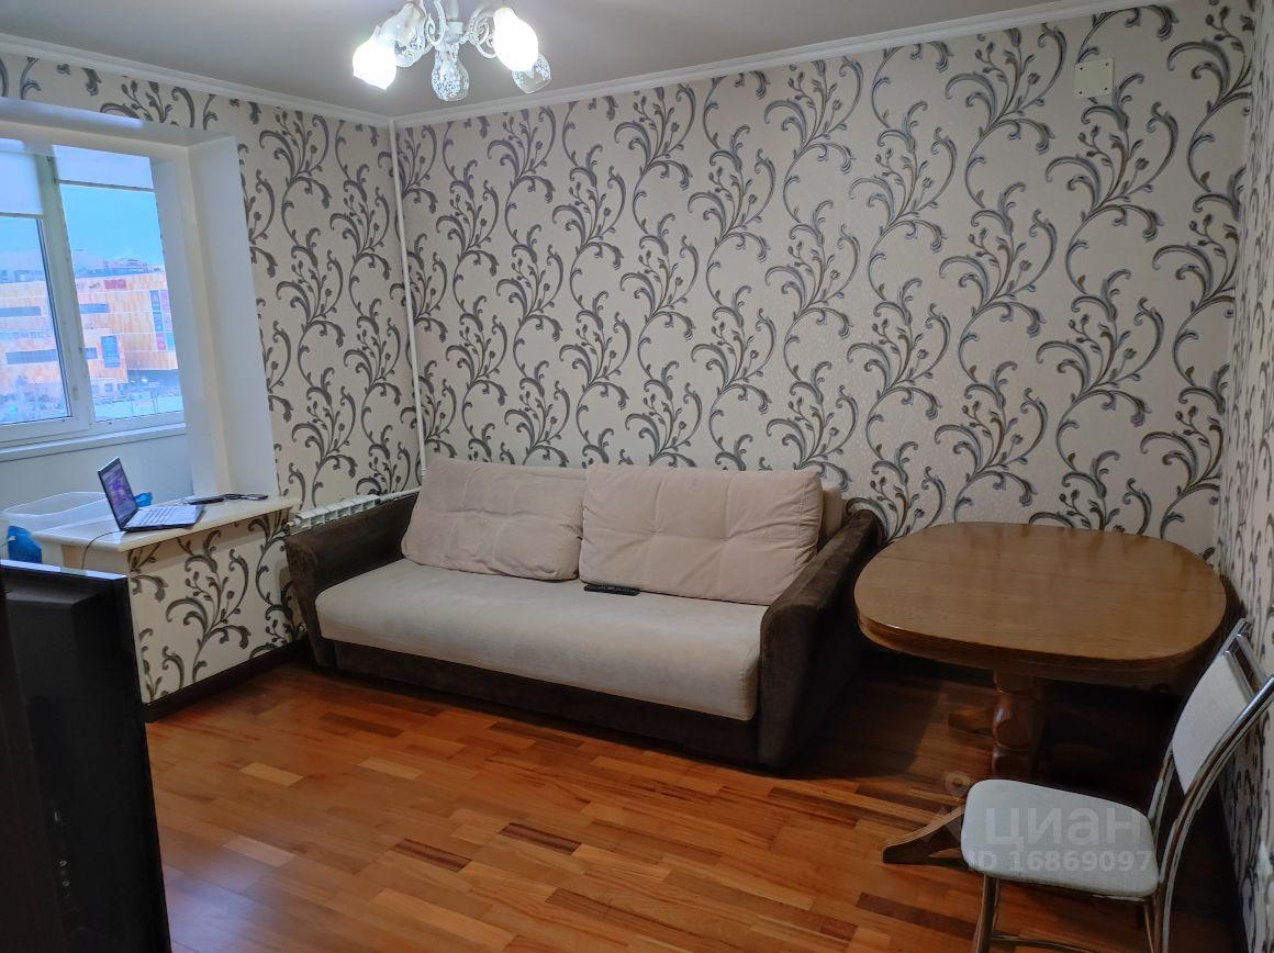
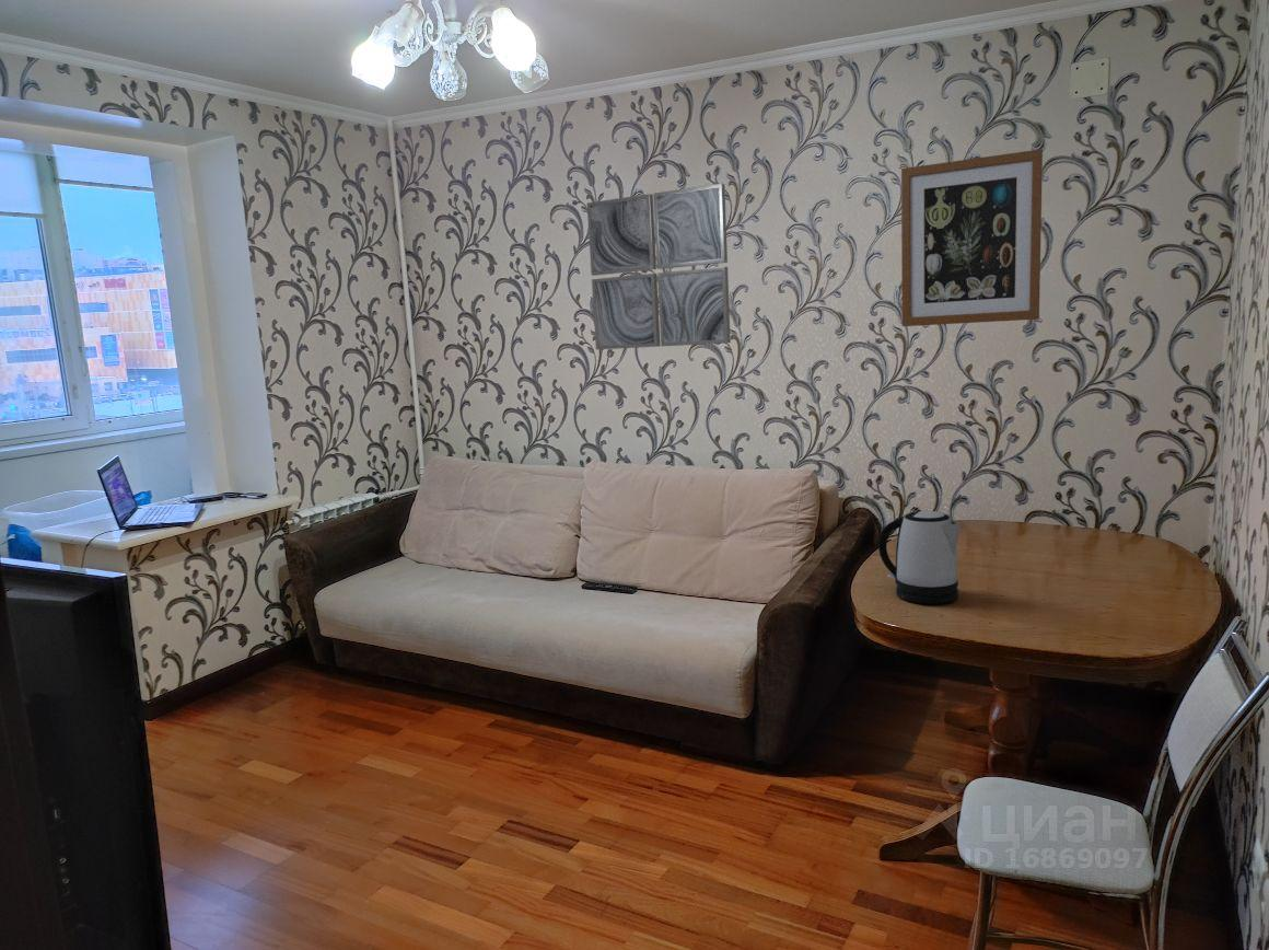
+ wall art (968, 242)
+ wall art (657, 273)
+ kettle (918, 553)
